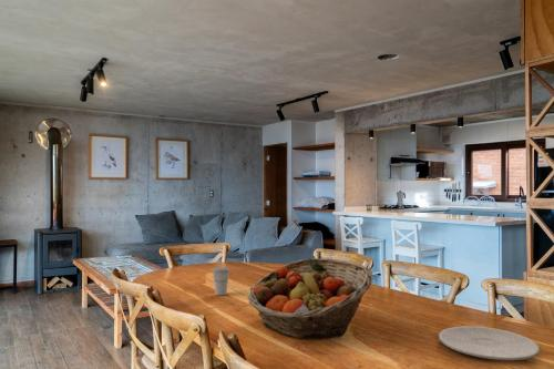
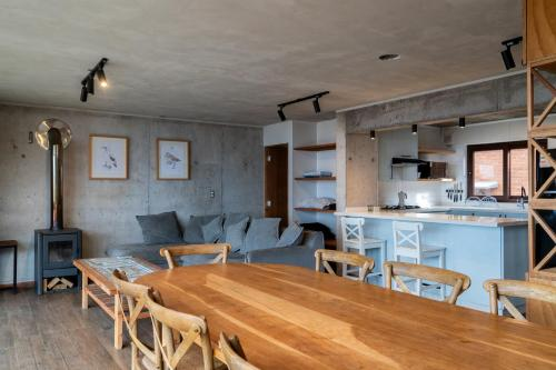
- plate (486, 342)
- cup (220, 280)
- fruit basket (308, 294)
